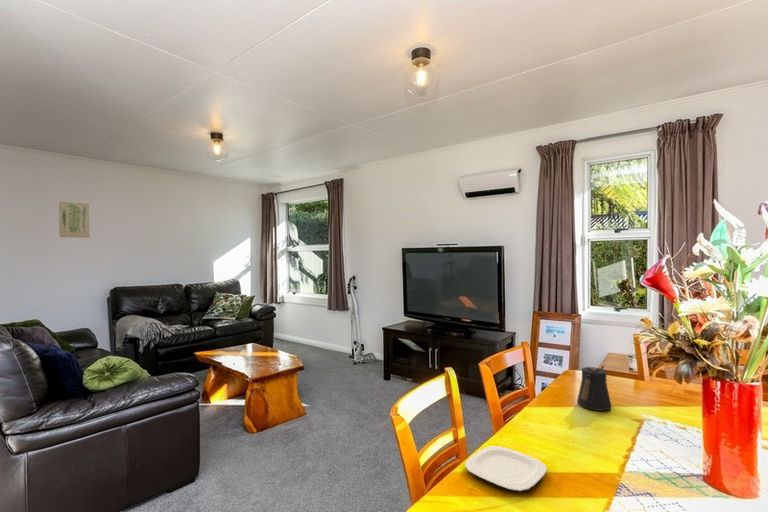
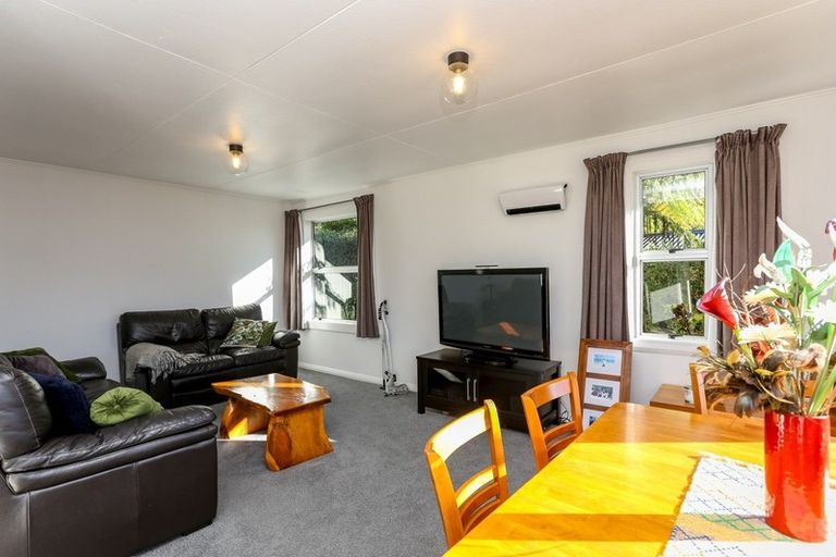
- wall art (74, 220)
- kettle (593, 387)
- plate (505, 468)
